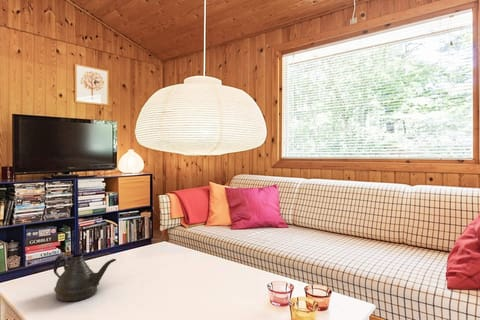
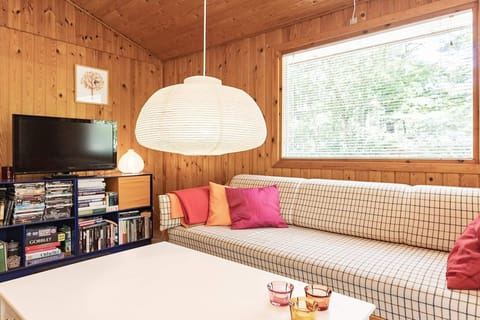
- teapot (84, 275)
